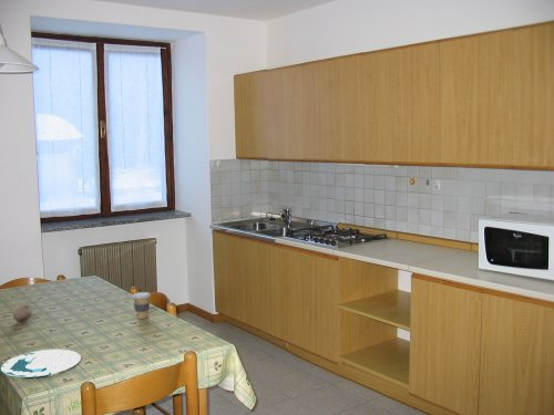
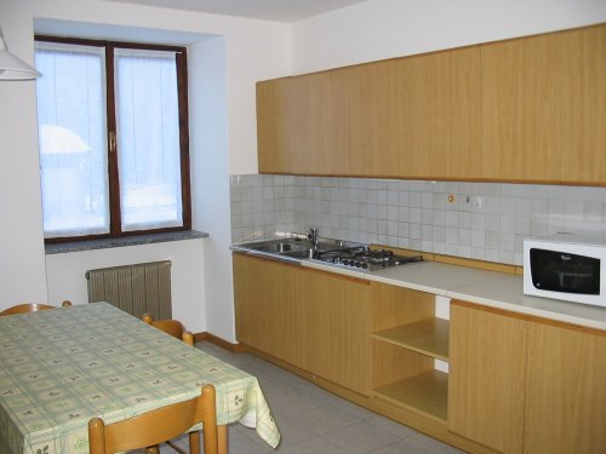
- coffee cup (142, 305)
- fruit (22, 312)
- plate (41, 359)
